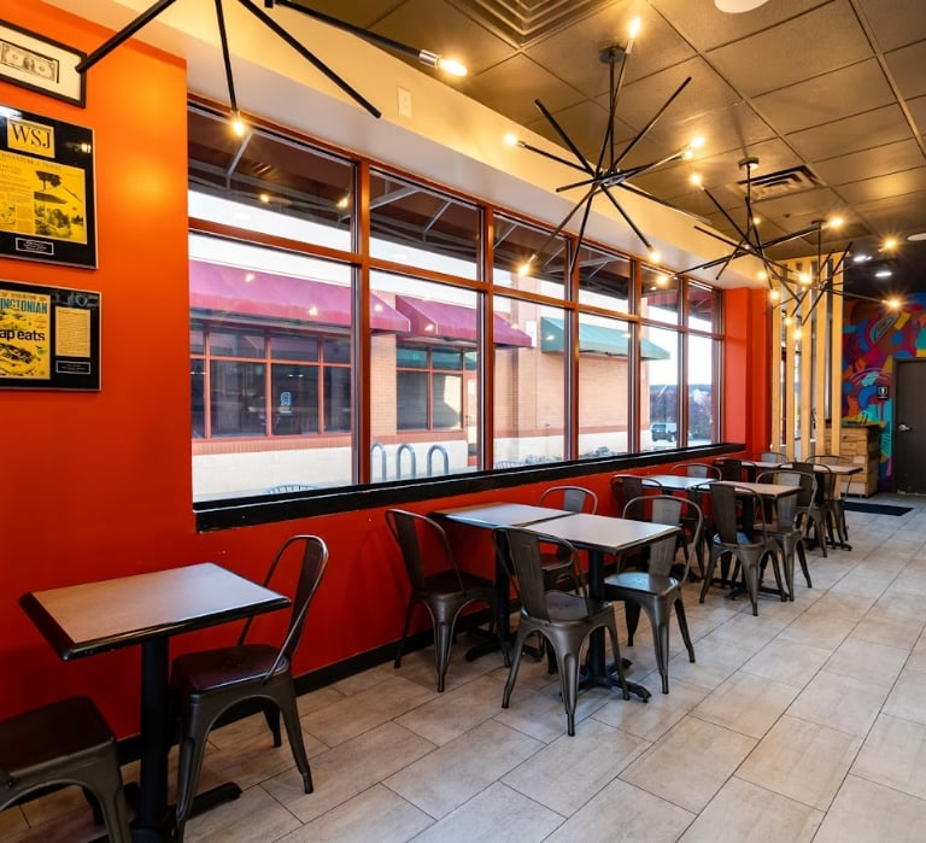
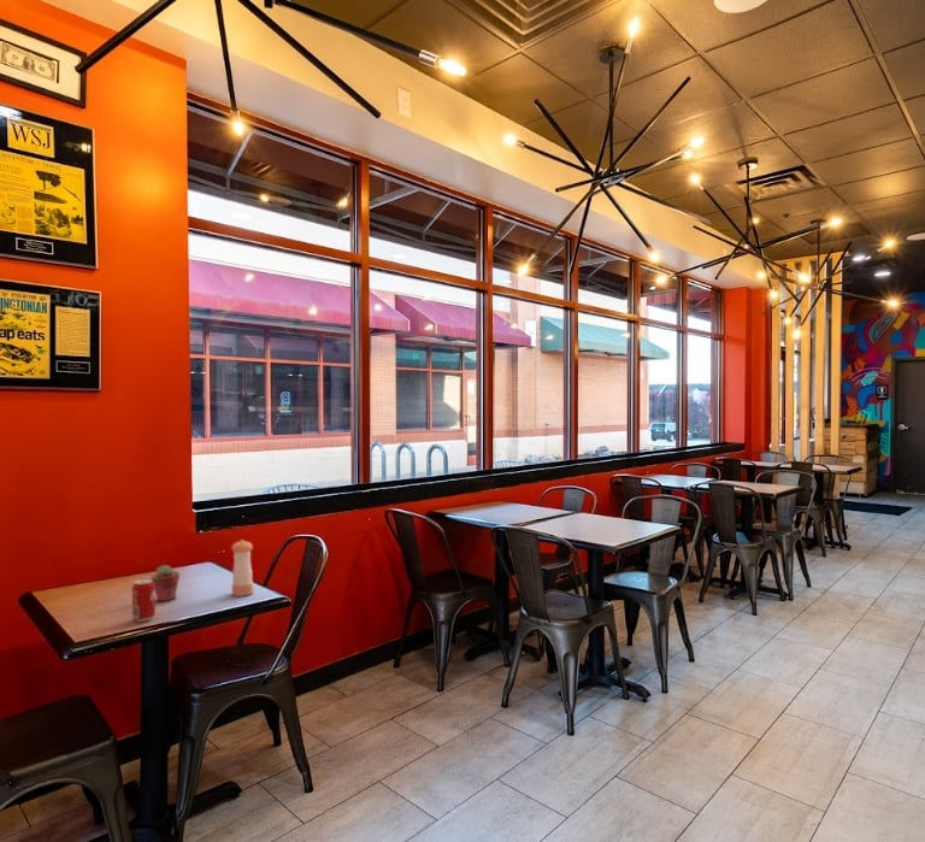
+ potted succulent (165, 581)
+ beverage can (143, 600)
+ pepper shaker (242, 566)
